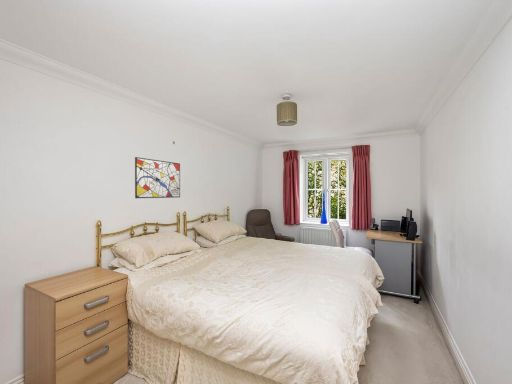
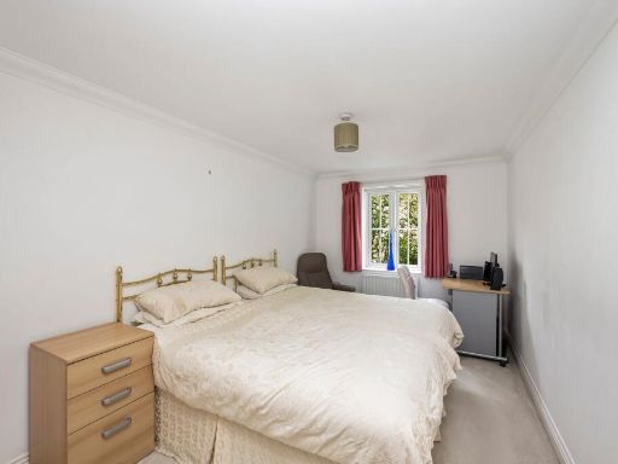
- wall art (159, 179)
